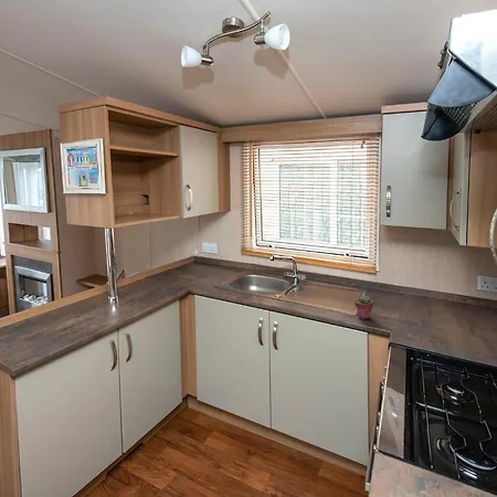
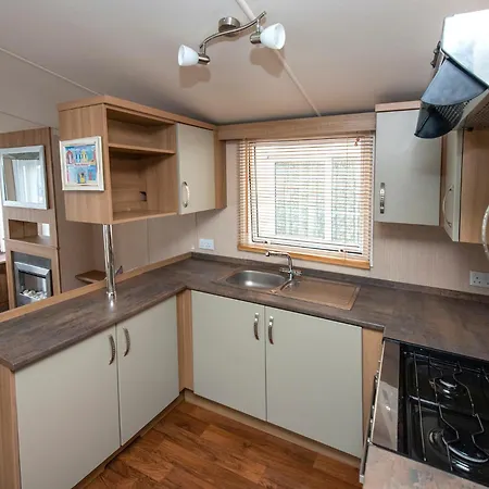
- potted succulent (363, 306)
